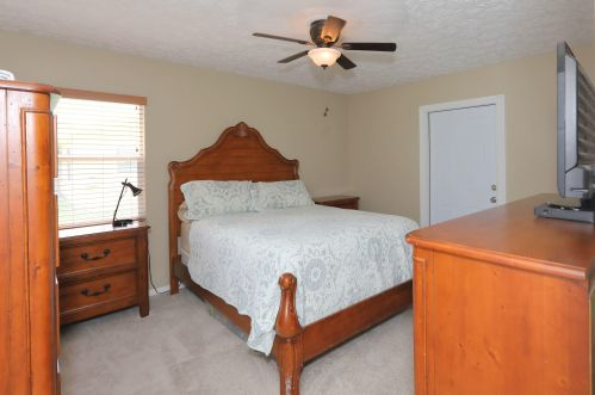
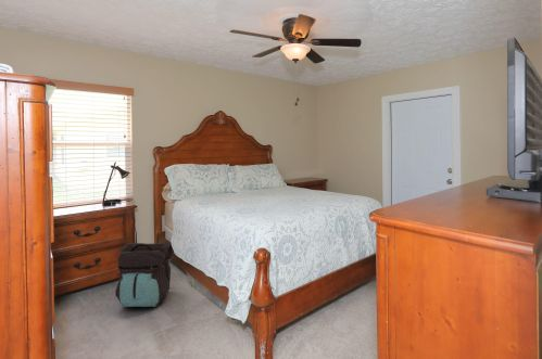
+ backpack (146, 270)
